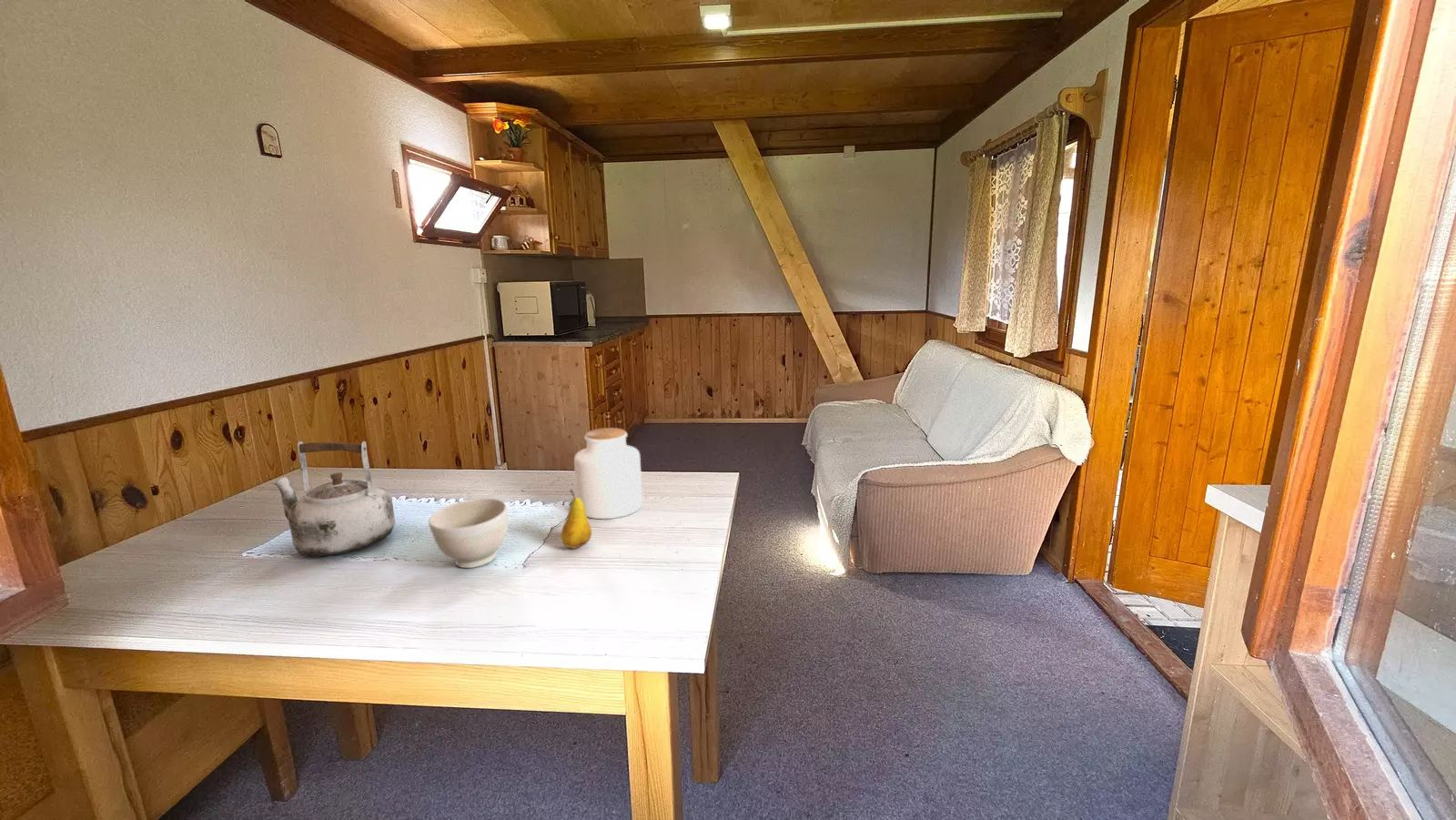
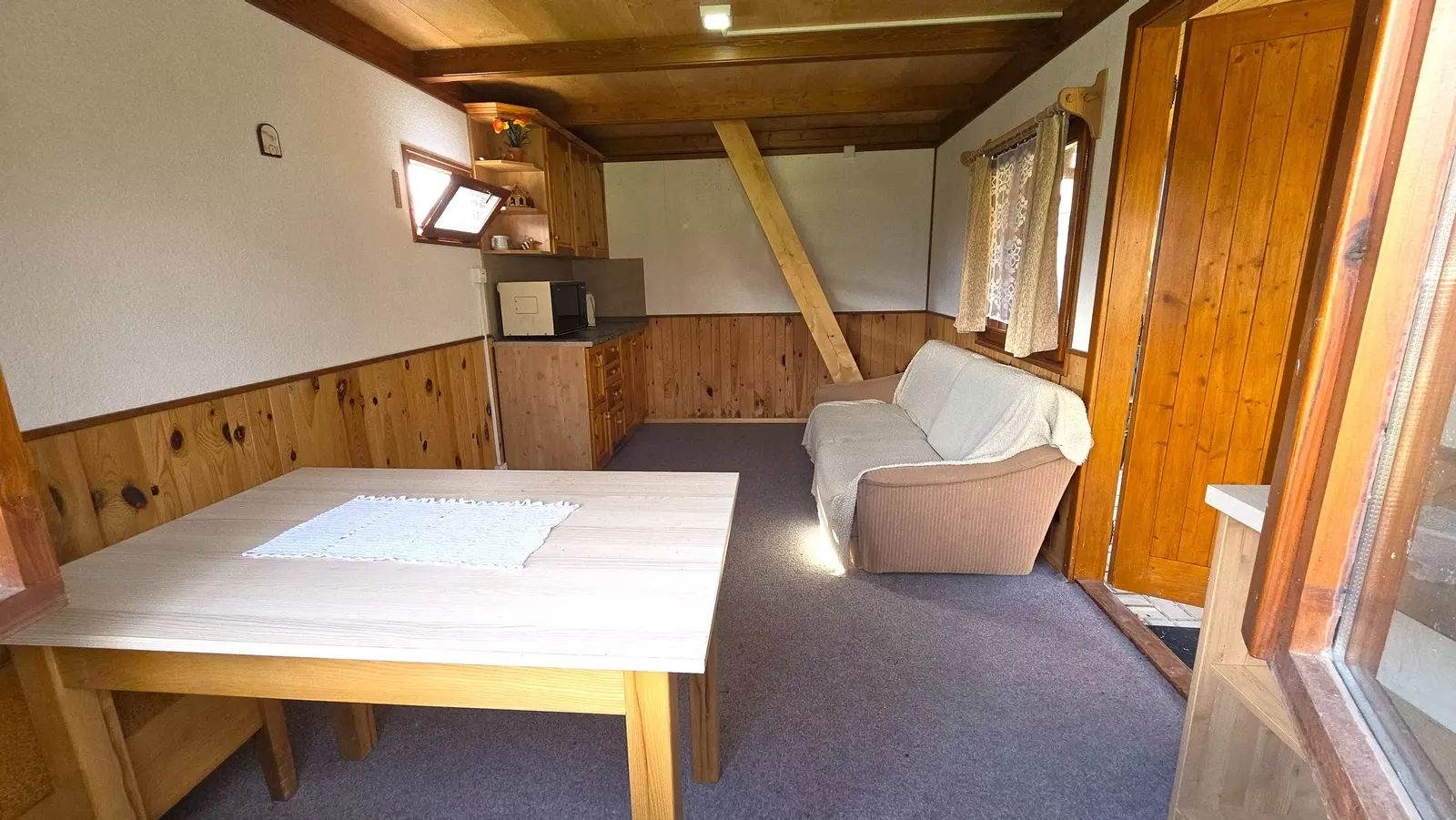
- fruit (574, 517)
- jar (608, 471)
- bowl (471, 536)
- kettle (328, 492)
